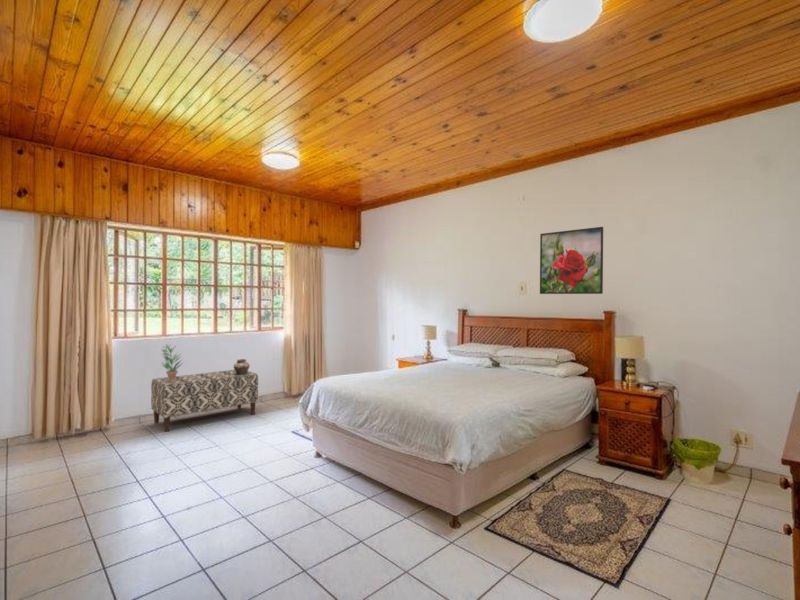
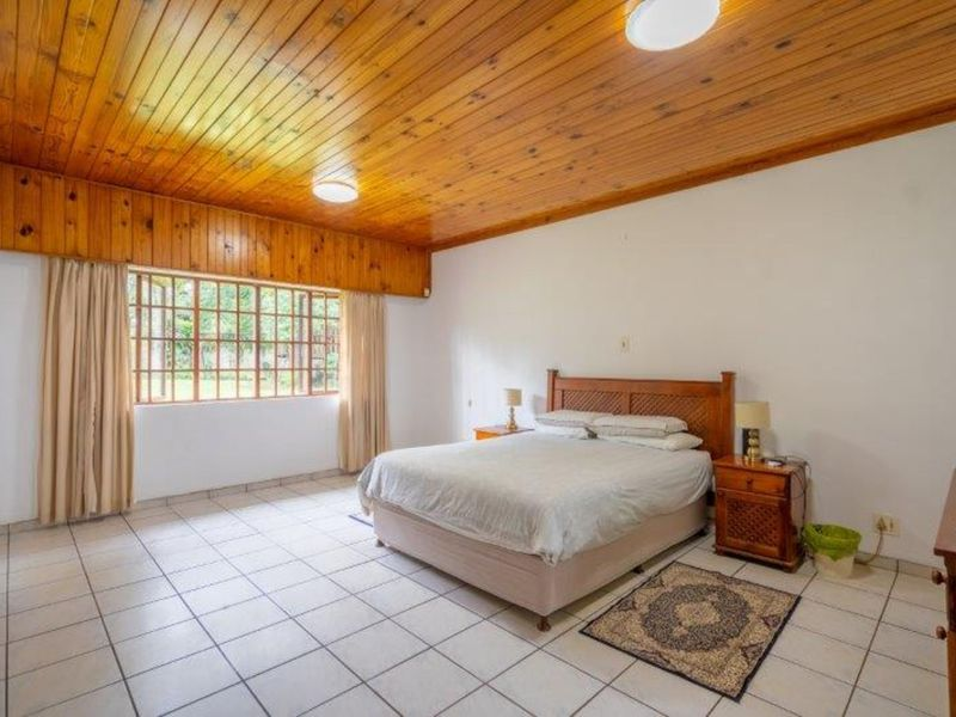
- potted plant (171, 361)
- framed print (569, 262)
- bench (206, 397)
- ceramic vessel (241, 366)
